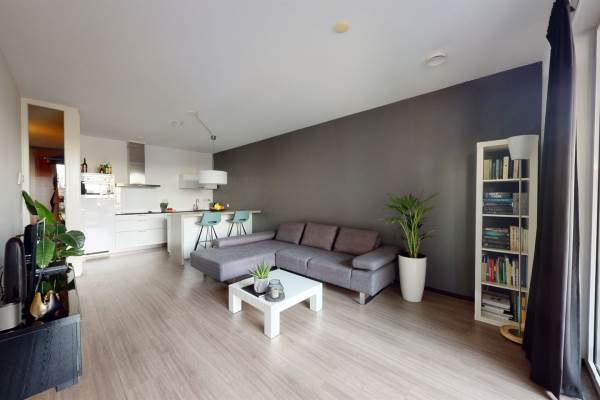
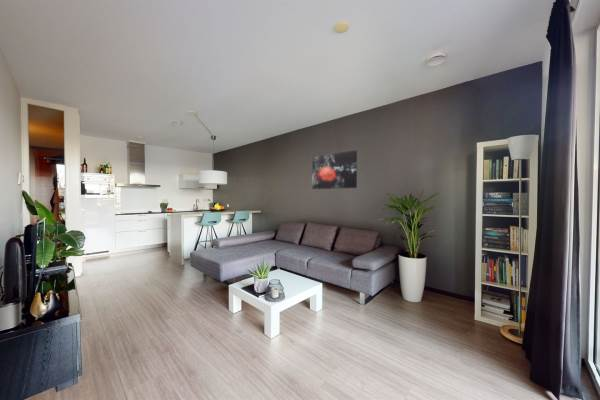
+ wall art (333, 171)
